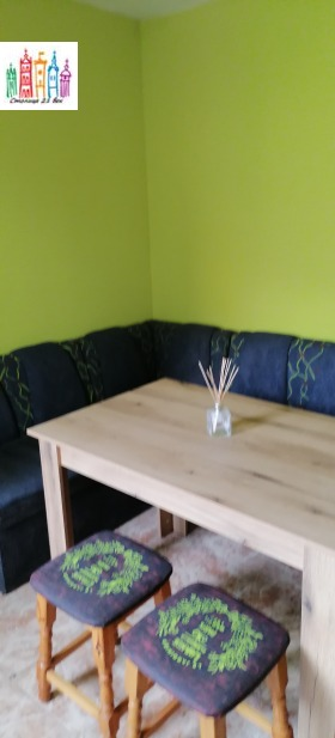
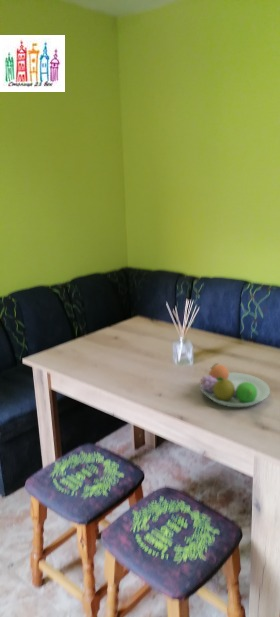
+ fruit bowl (234, 382)
